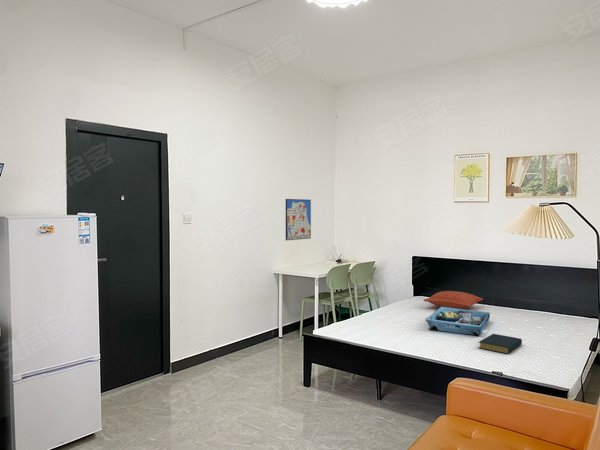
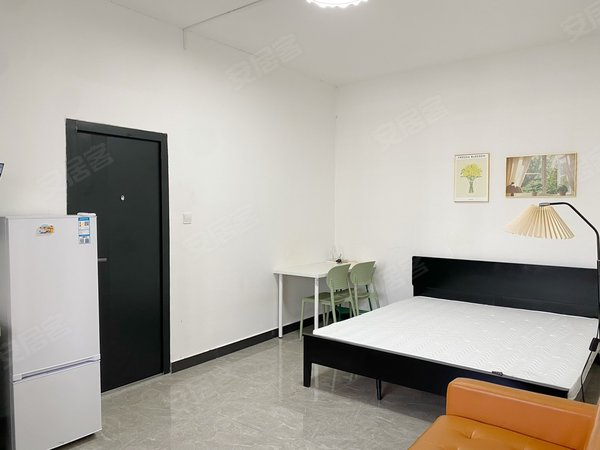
- hardback book (500, 343)
- pillow (453, 299)
- serving tray (458, 320)
- wall art (298, 219)
